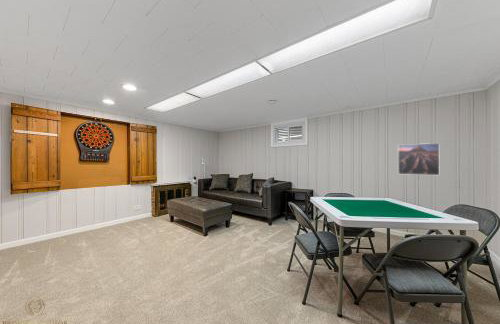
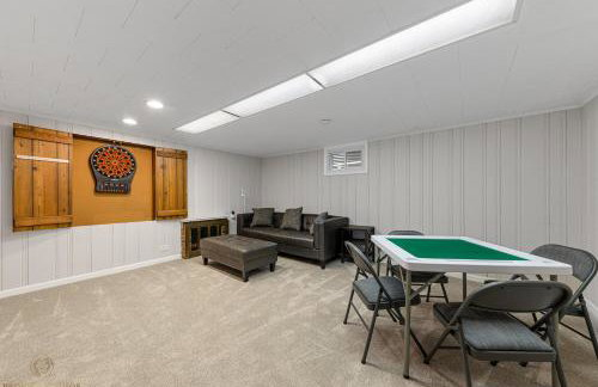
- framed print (417, 159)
